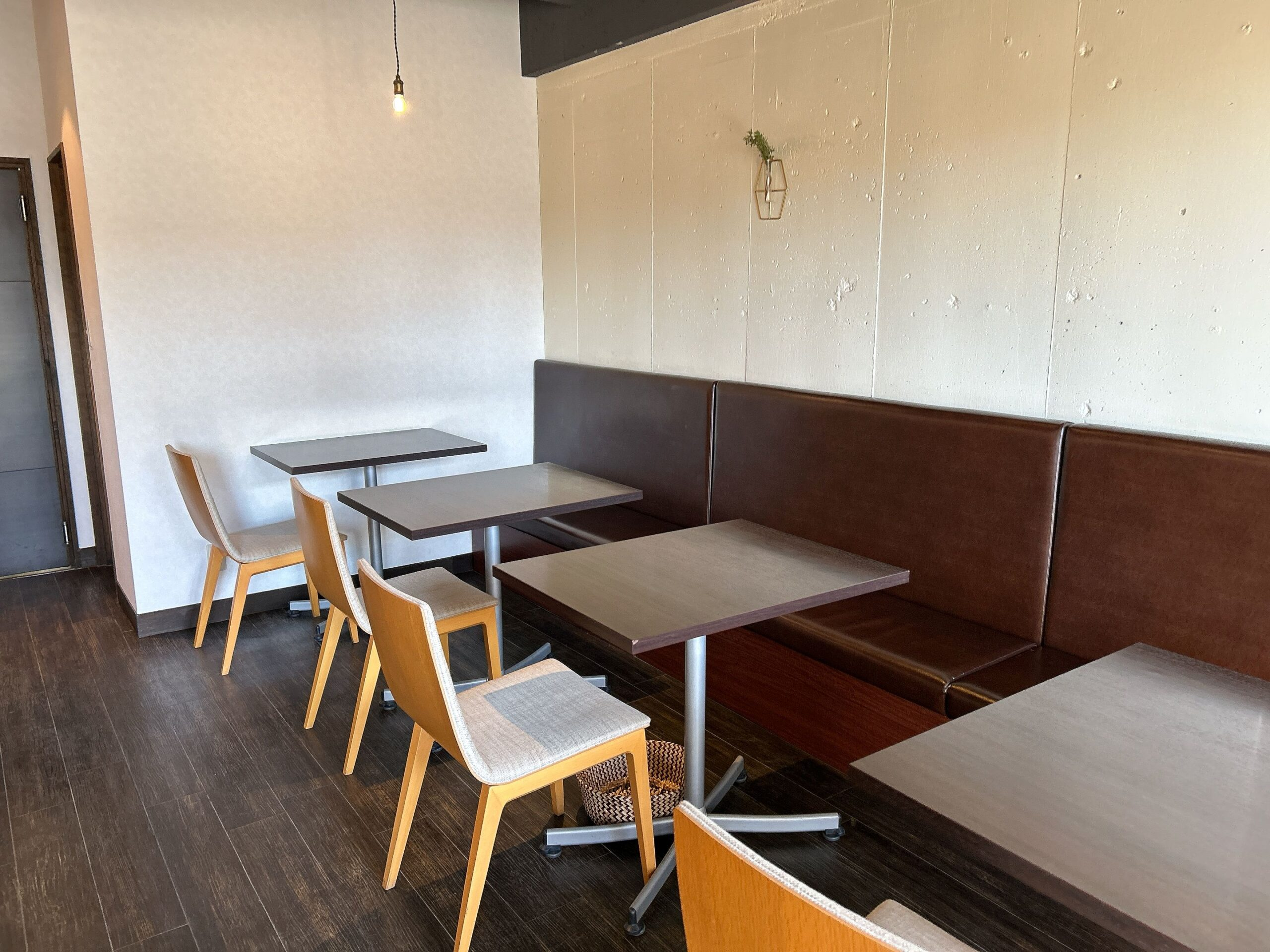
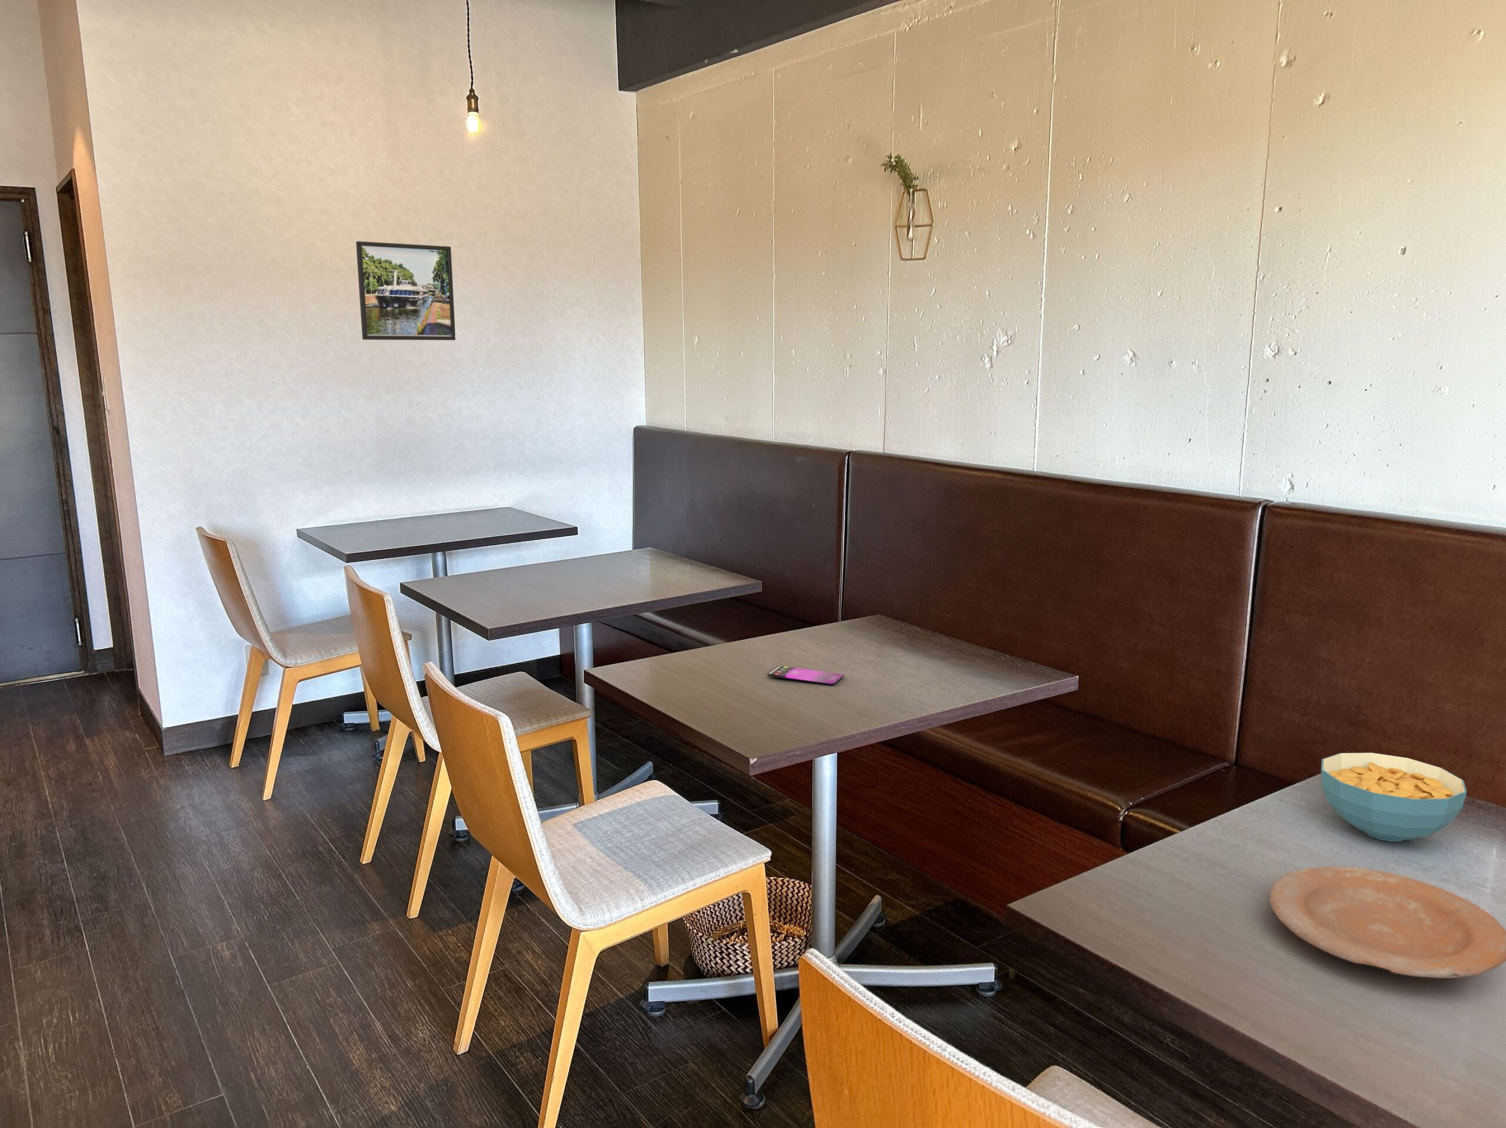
+ smartphone (805, 675)
+ cereal bowl (1387, 805)
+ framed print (407, 291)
+ plate (1383, 928)
